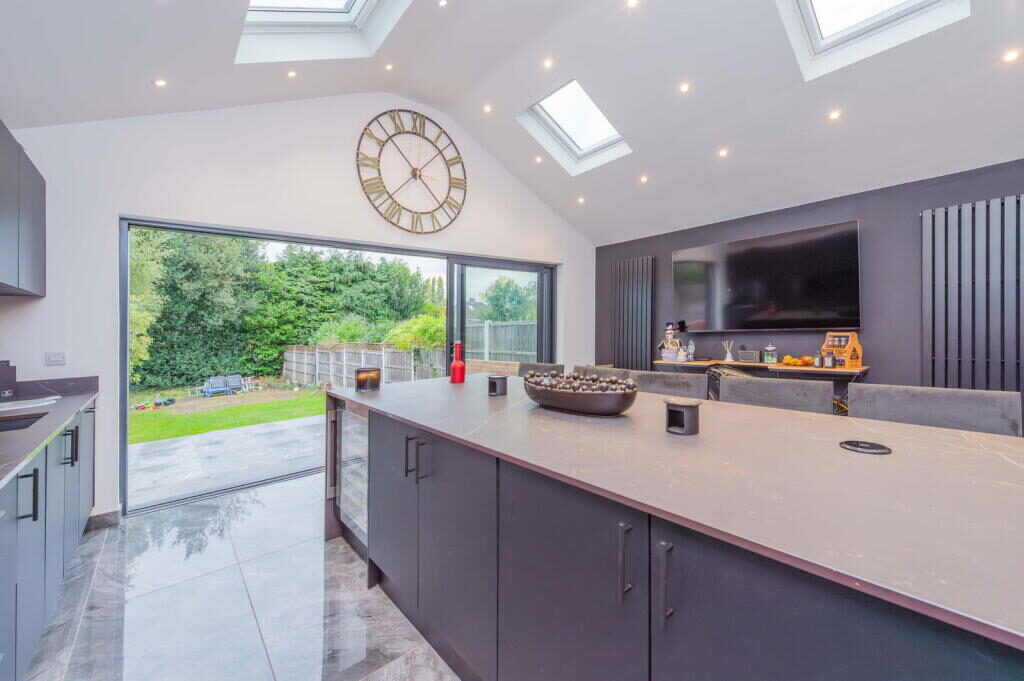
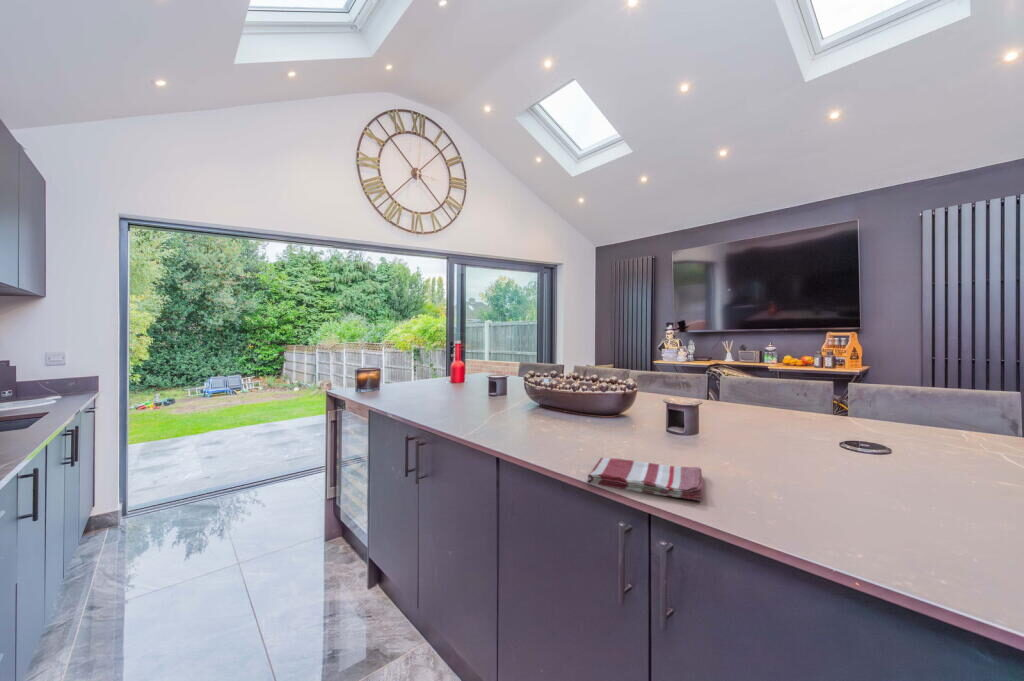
+ dish towel (645, 474)
